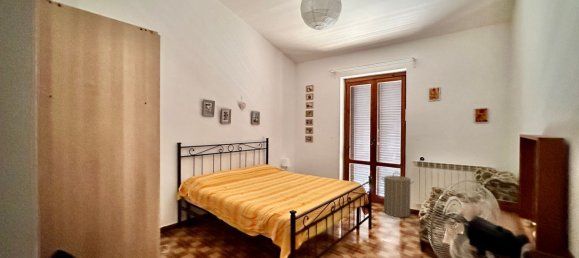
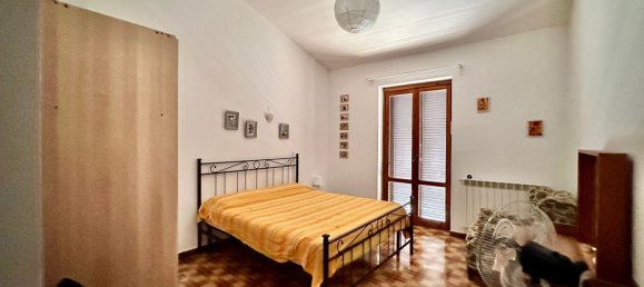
- laundry hamper (397, 192)
